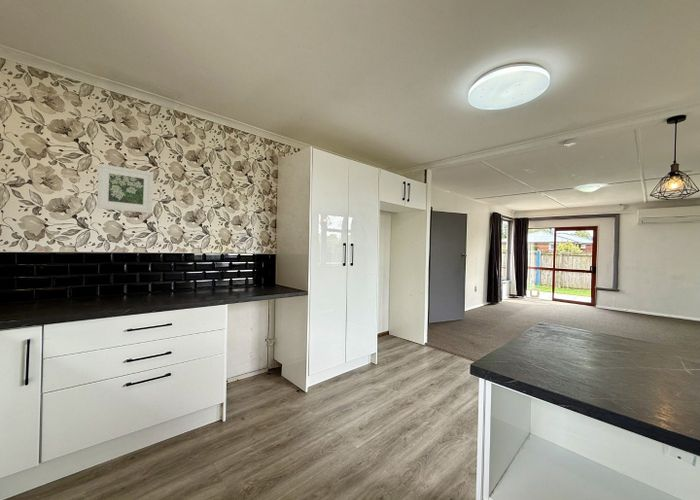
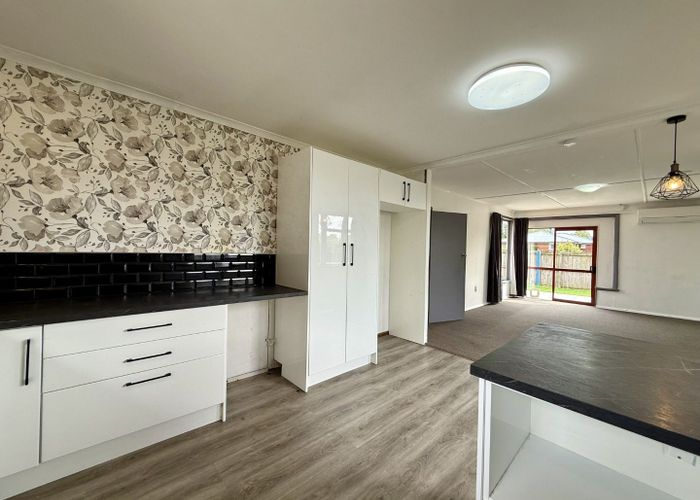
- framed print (126, 189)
